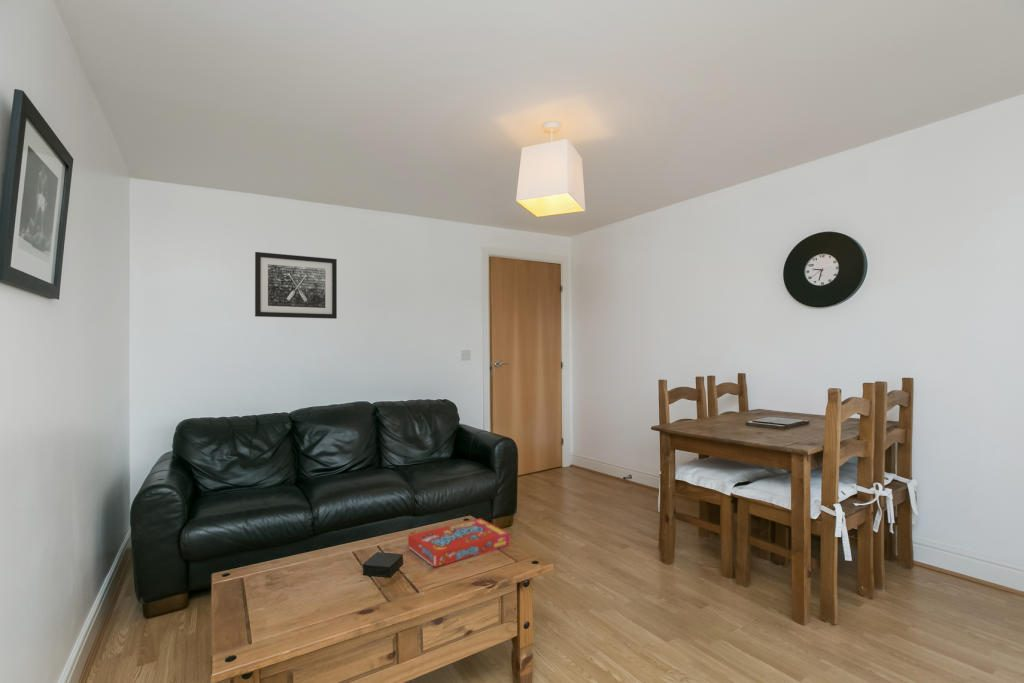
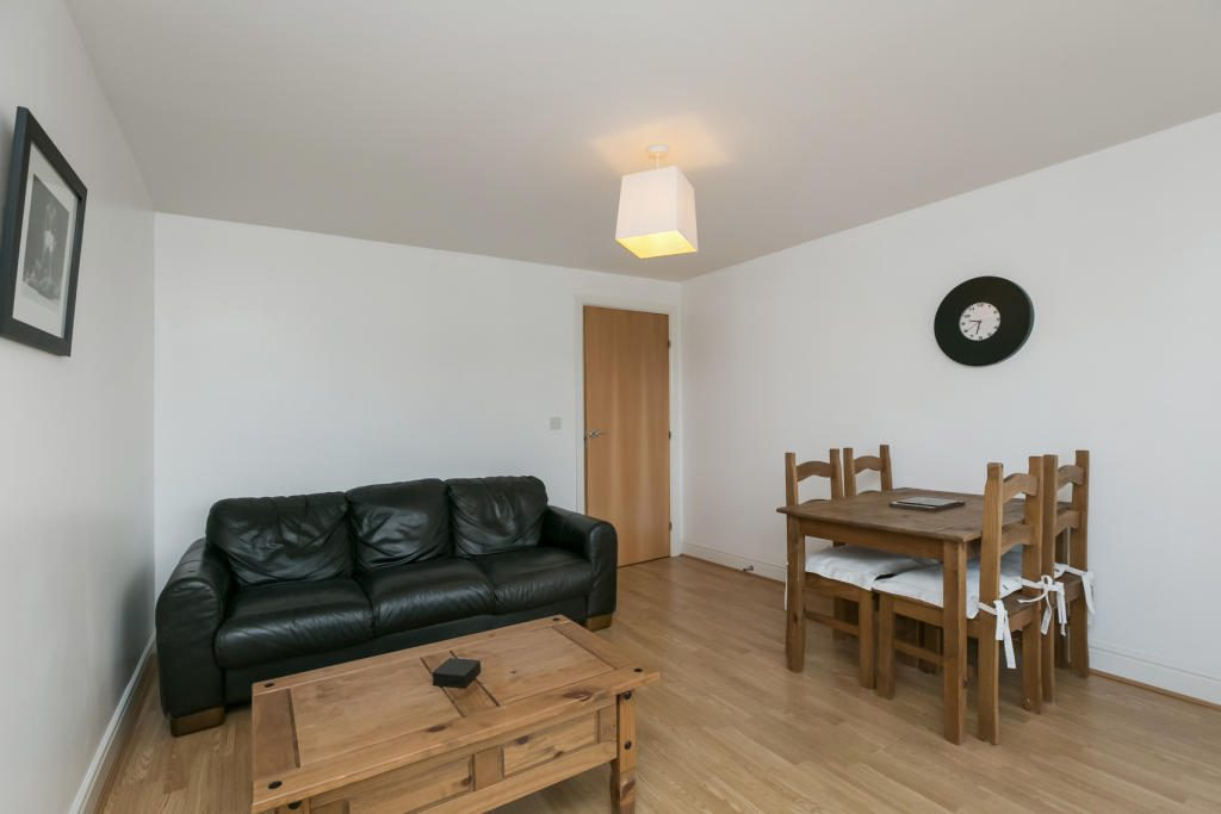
- snack box (459, 540)
- wall art (297, 286)
